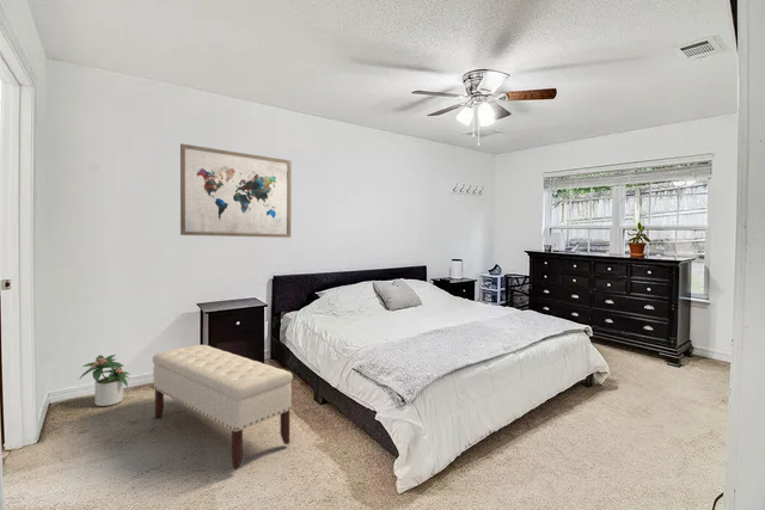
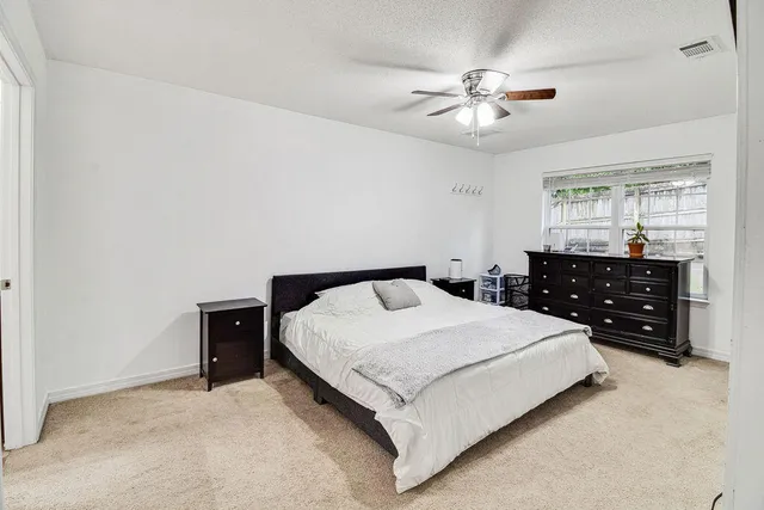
- wall art (240, 195)
- potted plant (105, 380)
- bench (218, 395)
